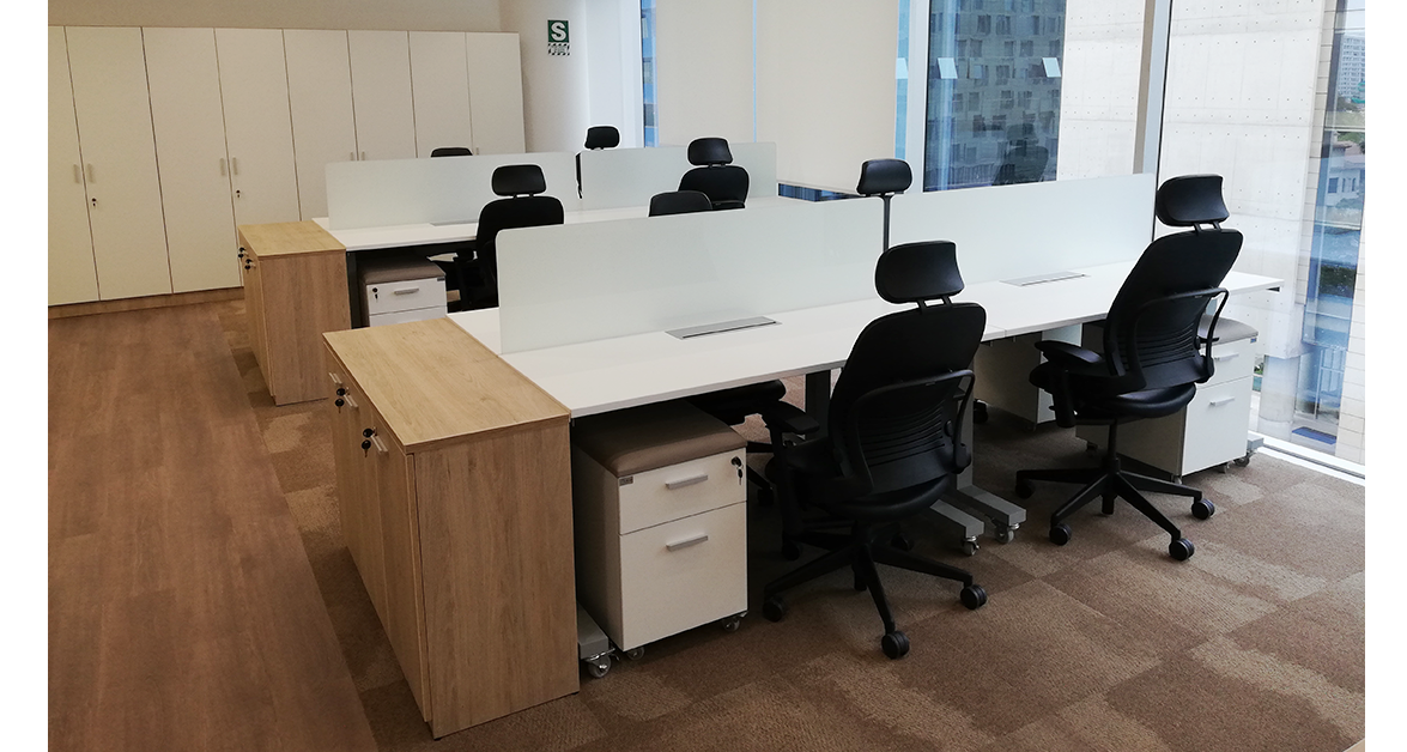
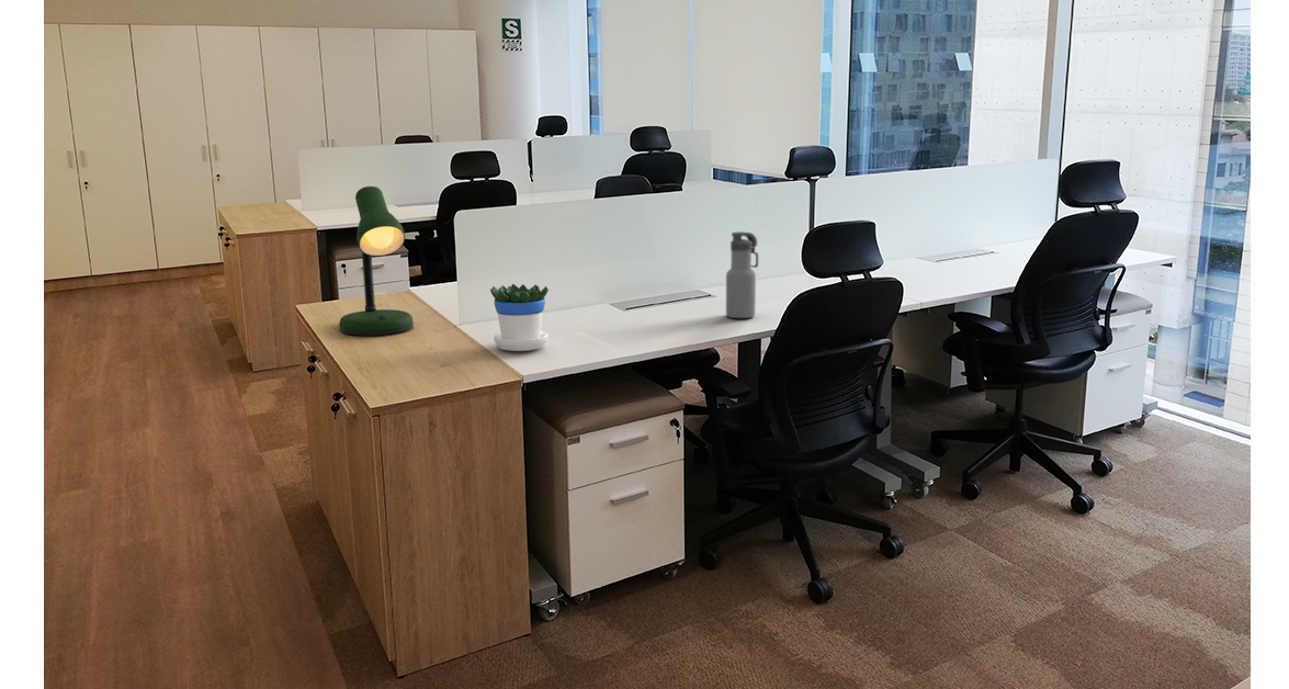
+ flowerpot (520, 317)
+ desk lamp (371, 259)
+ water bottle (740, 274)
